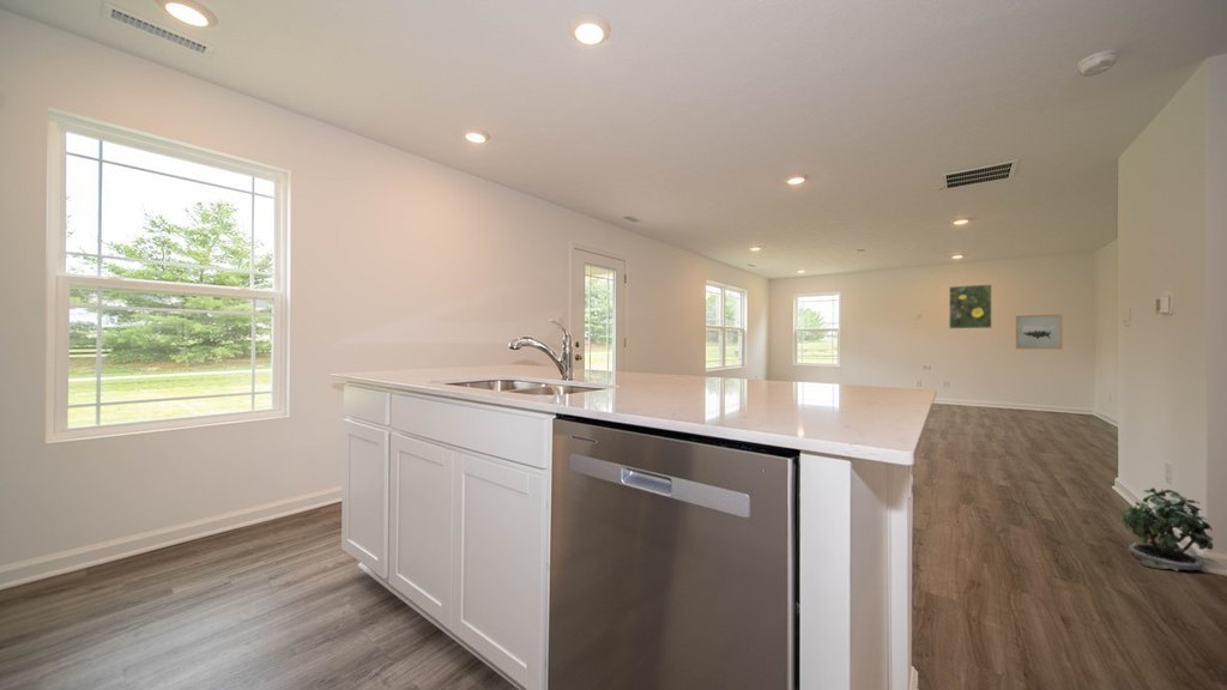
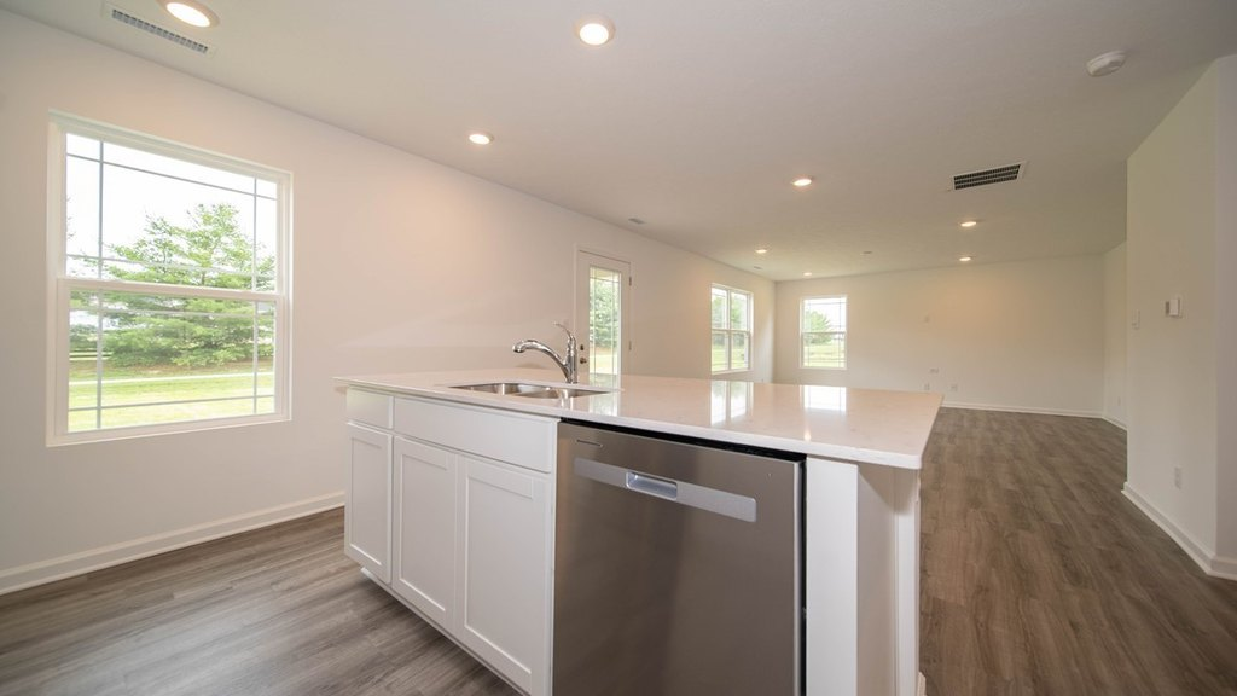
- wall art (1038, 332)
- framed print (969, 307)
- potted plant (1163, 523)
